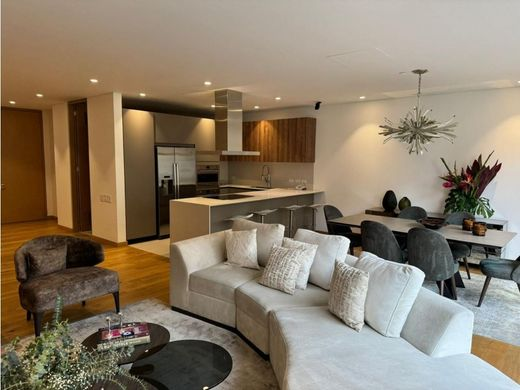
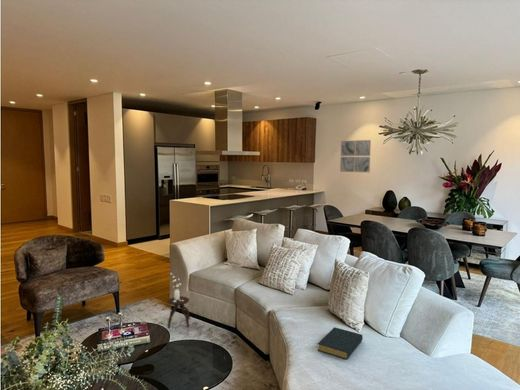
+ hardback book (340, 342)
+ wall art (355, 155)
+ side table (178, 298)
